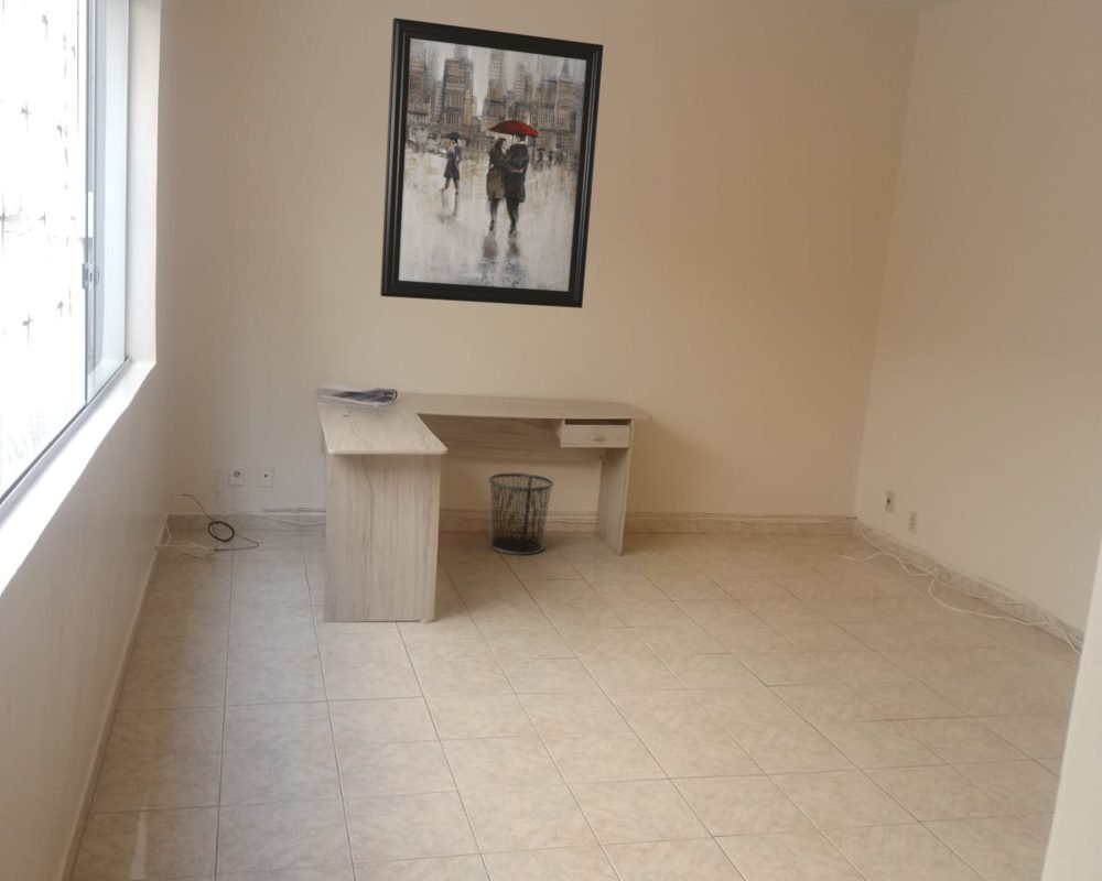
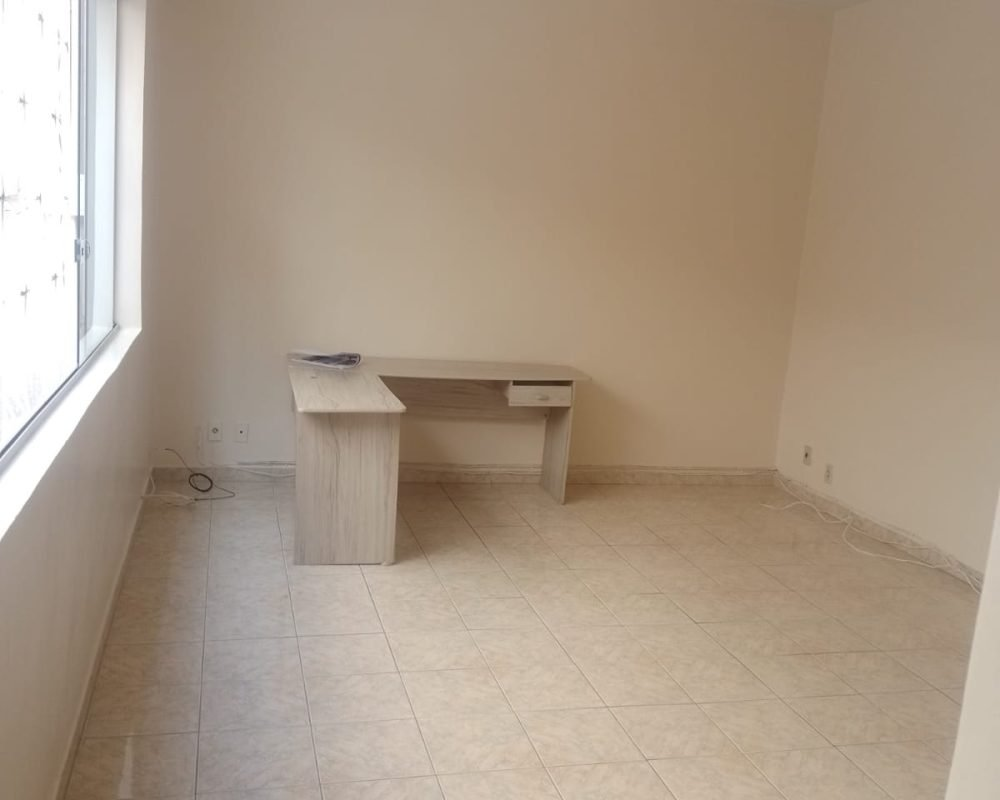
- wall art (491, 170)
- waste bin (518, 513)
